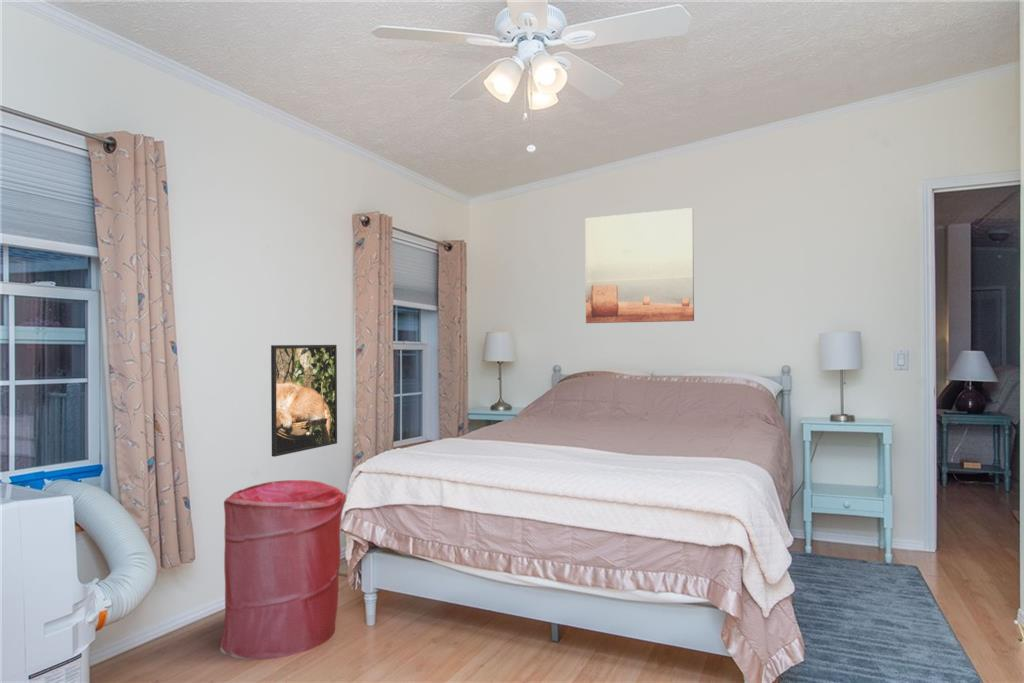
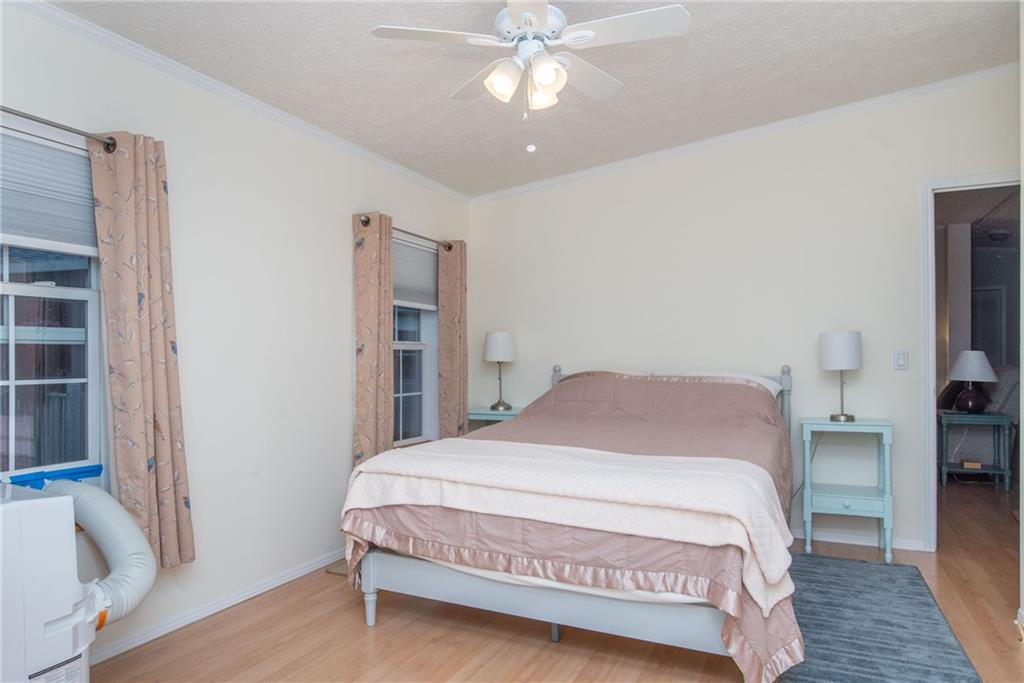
- wall art (637, 267)
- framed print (306, 397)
- laundry hamper (285, 561)
